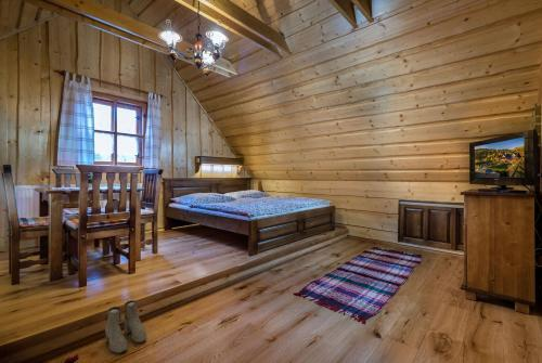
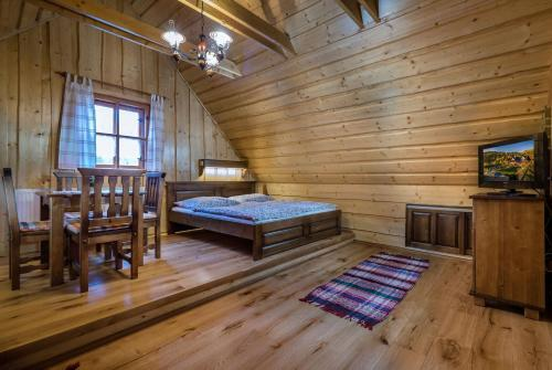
- boots (126, 324)
